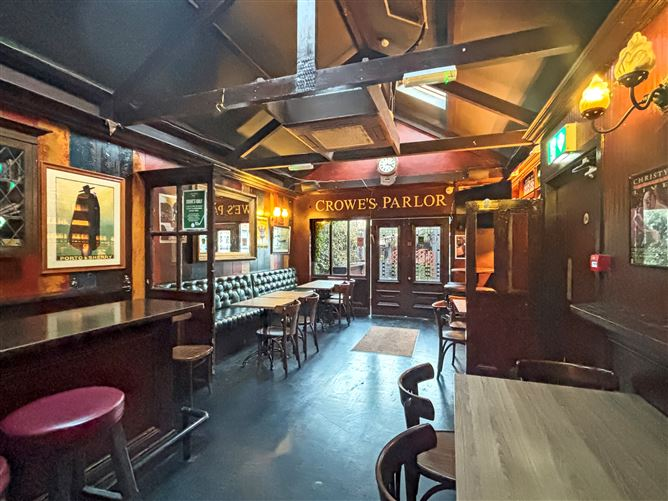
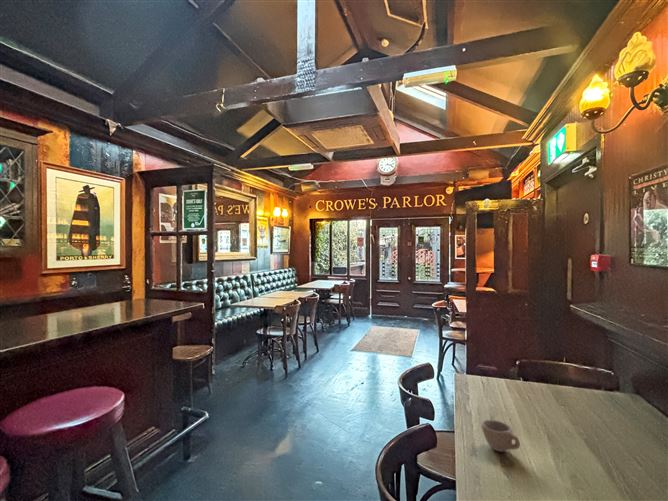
+ cup (501, 438)
